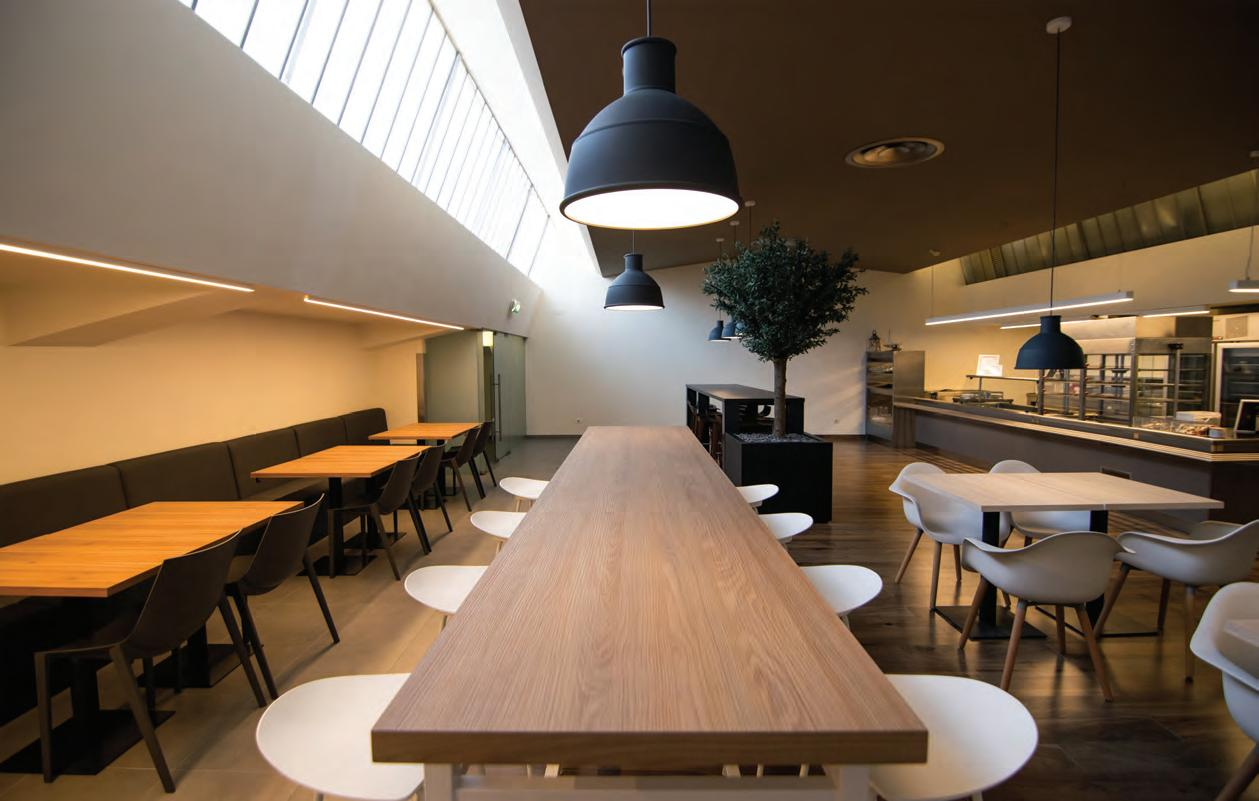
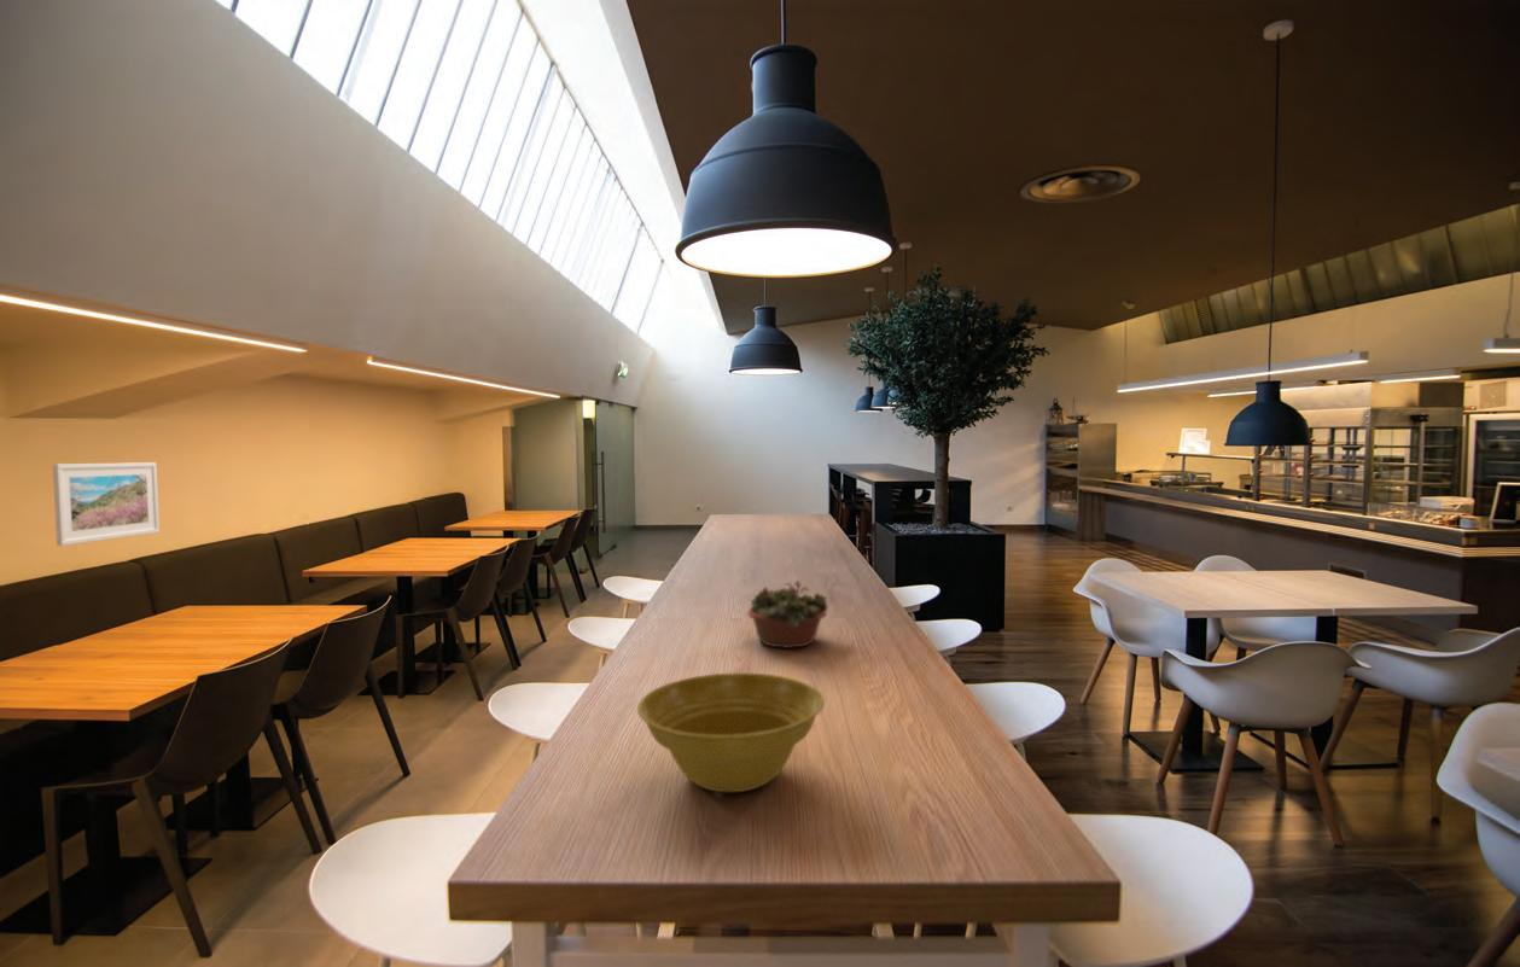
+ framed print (110, 501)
+ succulent planter (784, 610)
+ planter bowl (732, 736)
